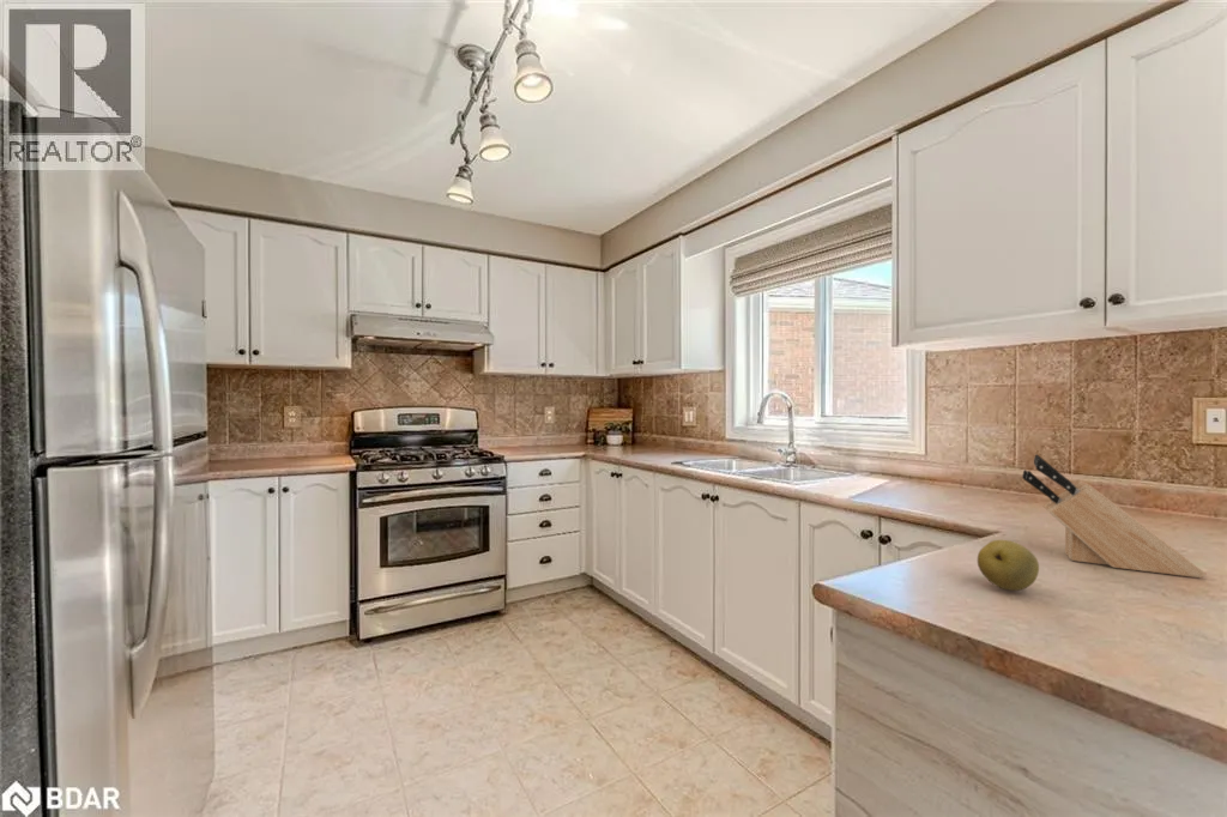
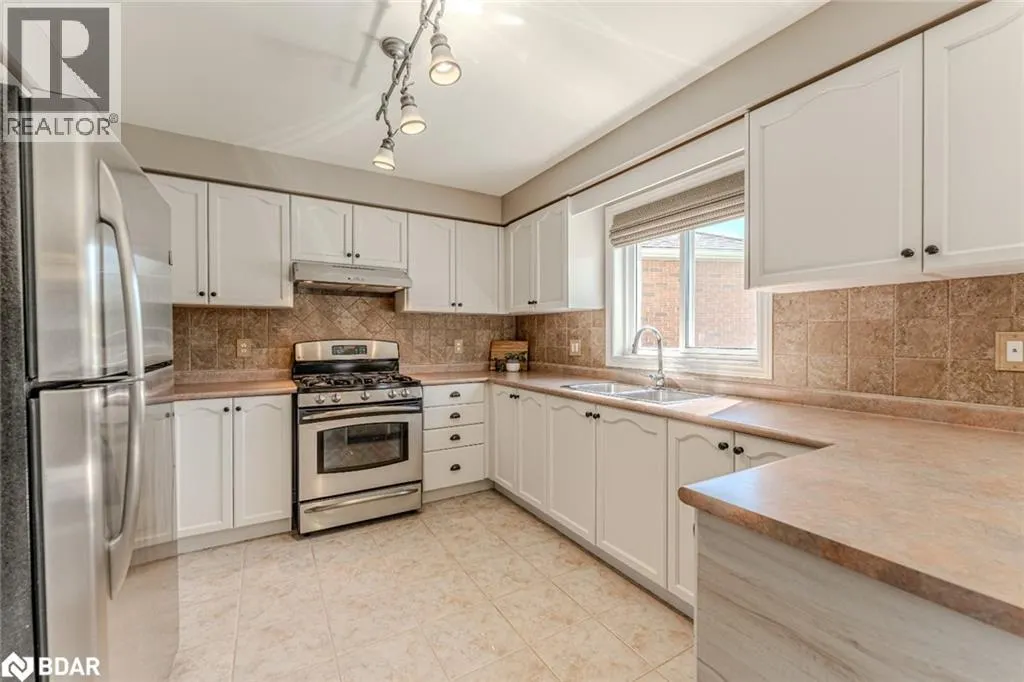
- knife block (1104, 509)
- fruit (1007, 564)
